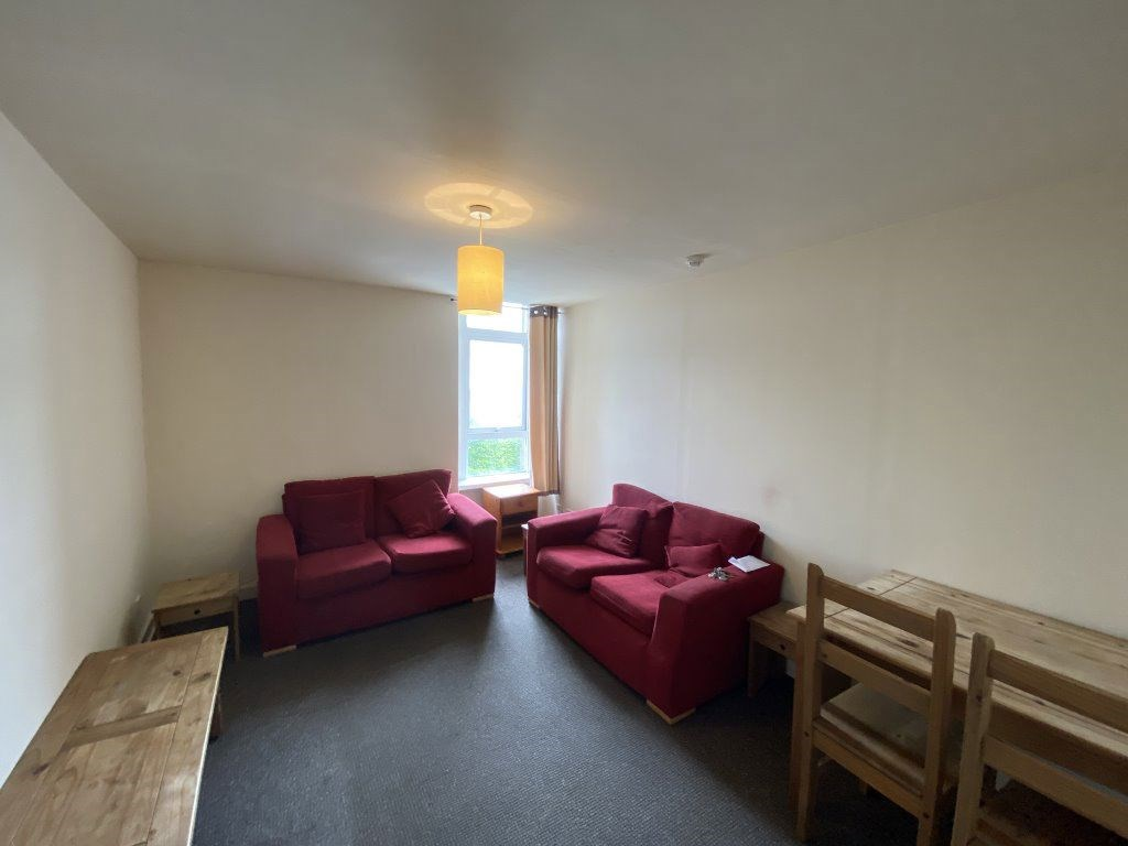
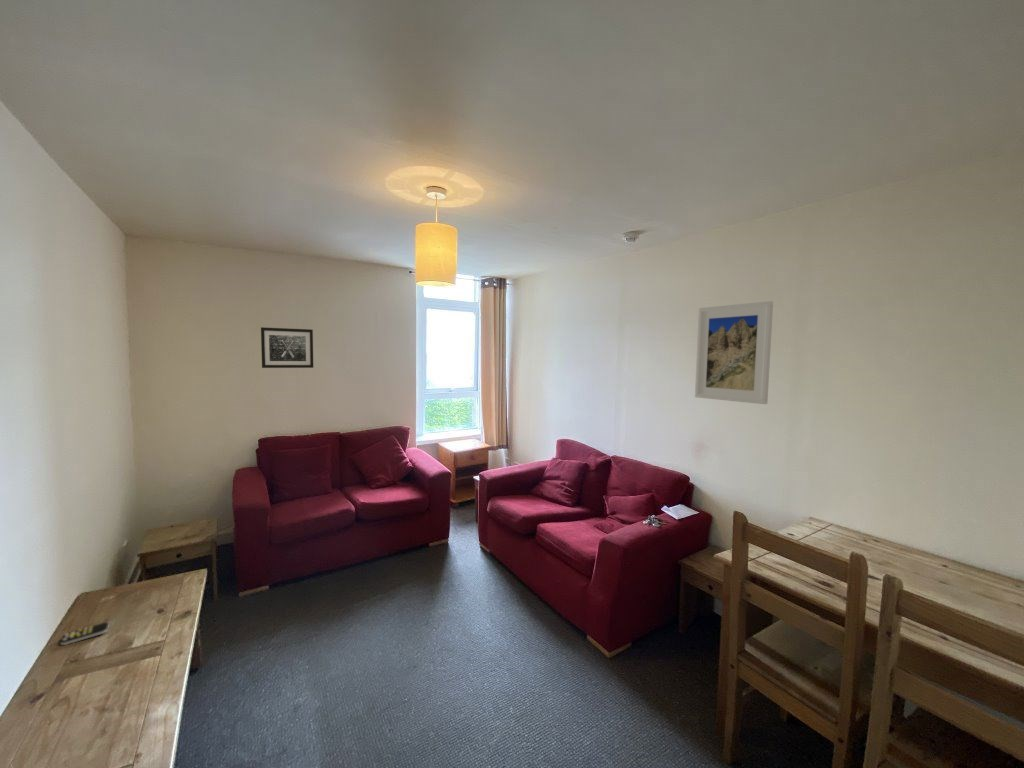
+ wall art (287, 348)
+ remote control (85, 633)
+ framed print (730, 353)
